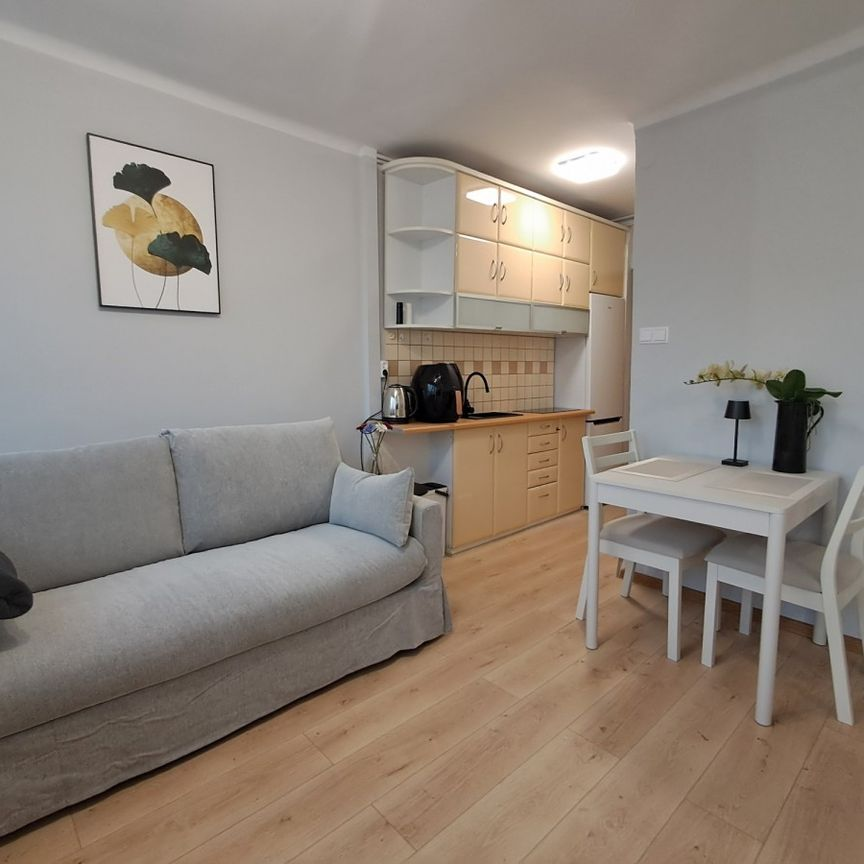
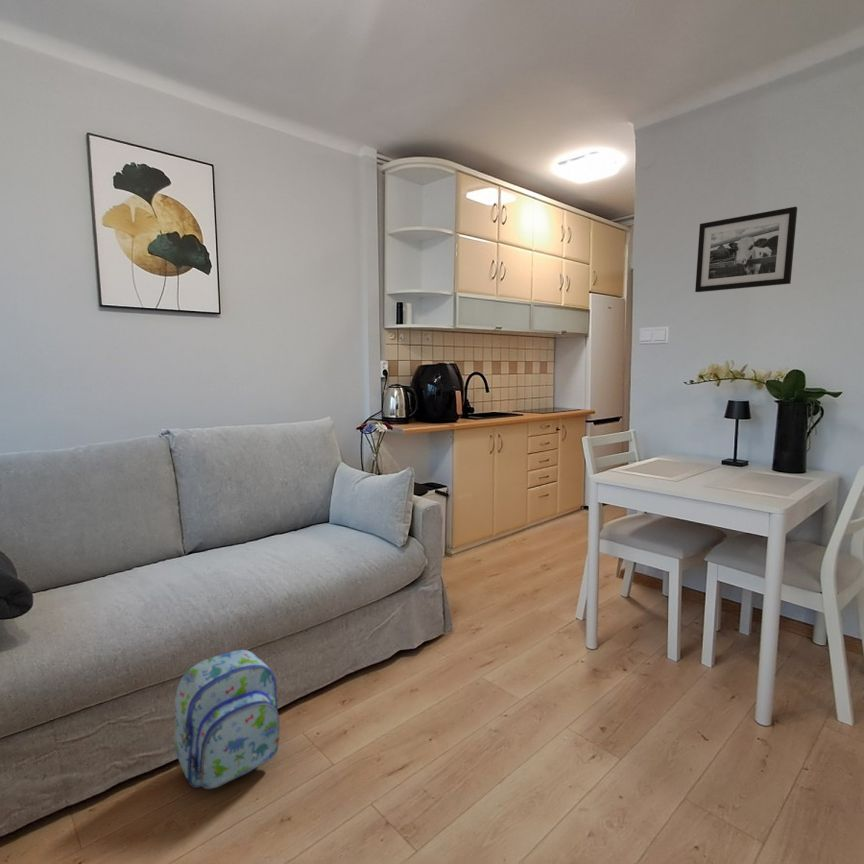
+ picture frame (743, 252)
+ backpack (231, 714)
